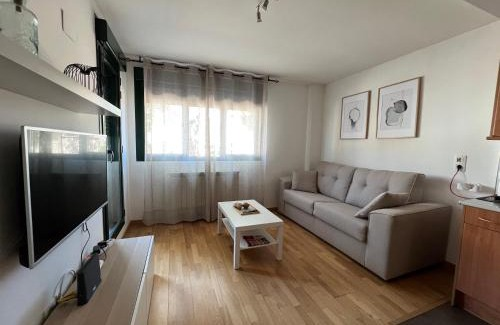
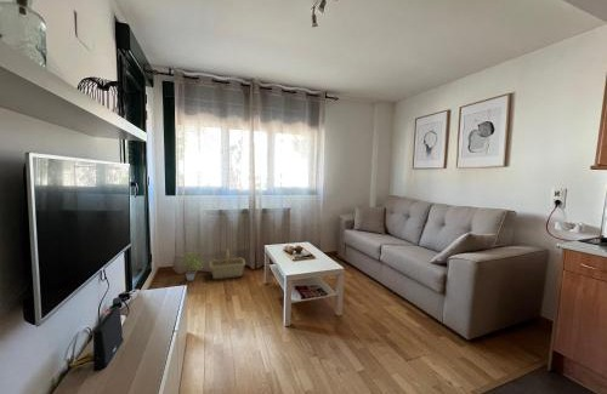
+ potted plant (192, 263)
+ basket (227, 262)
